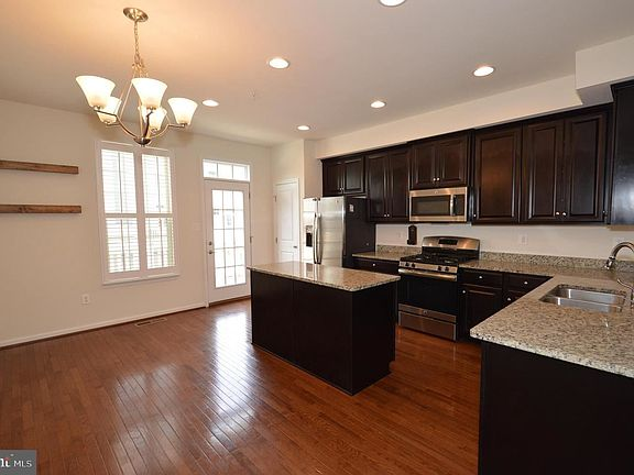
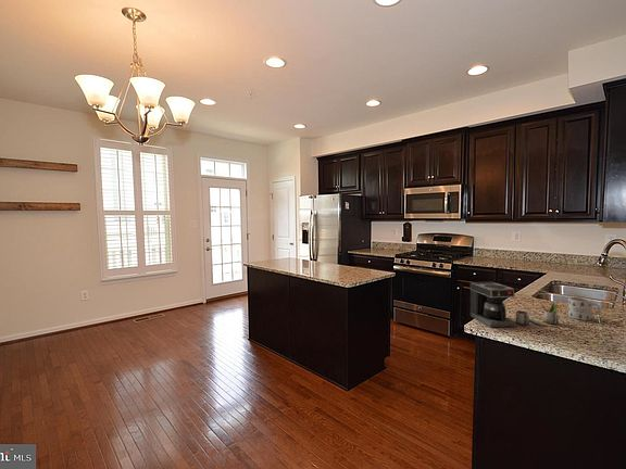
+ mug (584, 308)
+ coffee maker (514, 296)
